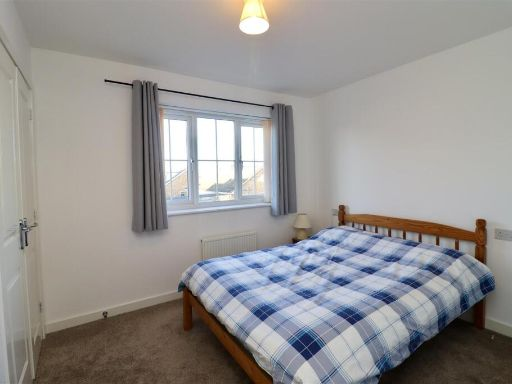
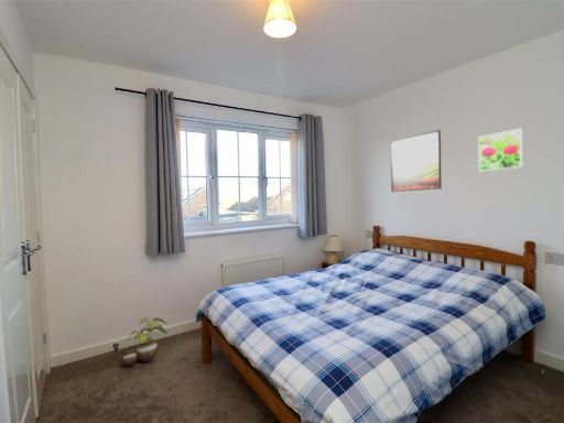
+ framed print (499, 151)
+ potted plant (144, 338)
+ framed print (413, 163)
